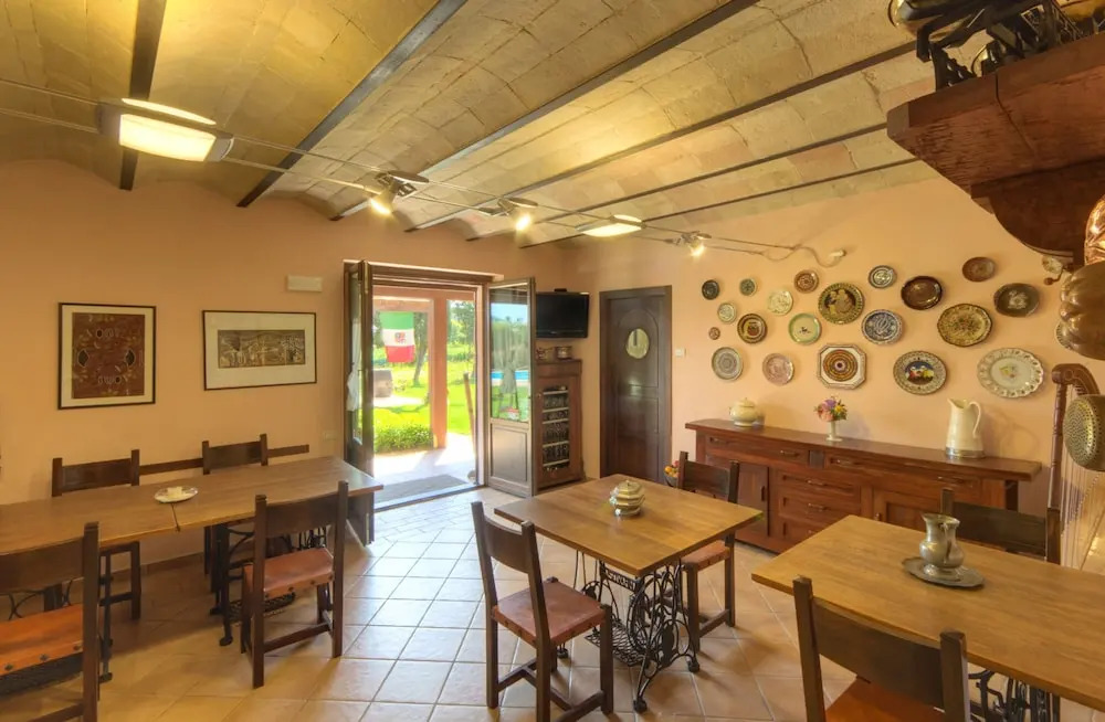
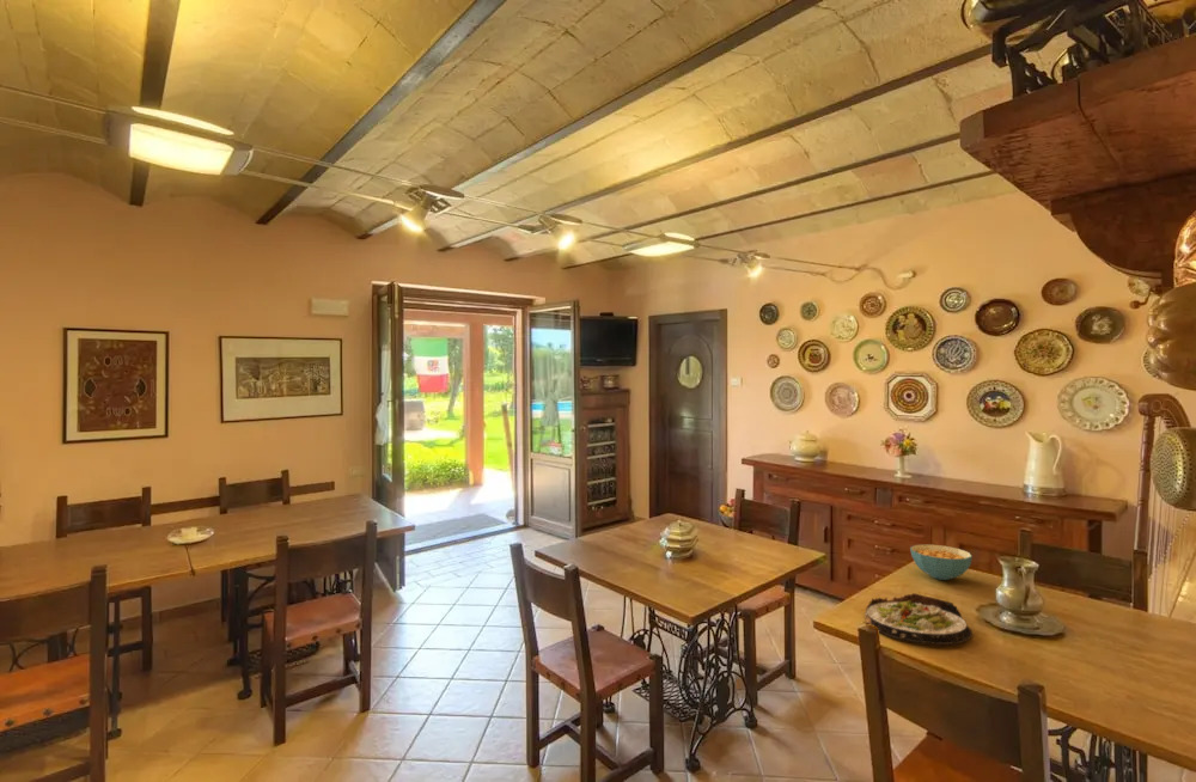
+ cereal bowl (940, 564)
+ salad plate (915, 616)
